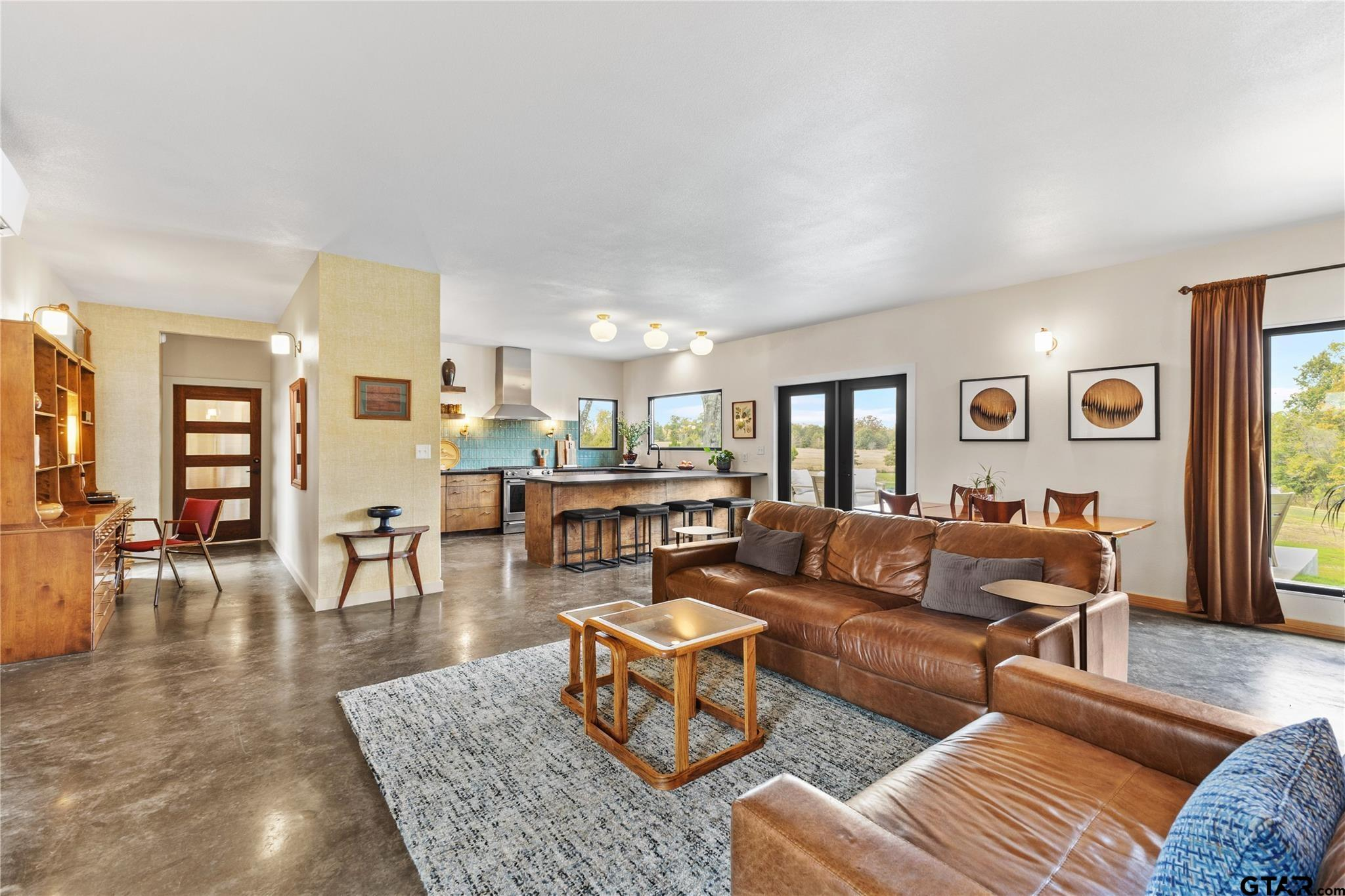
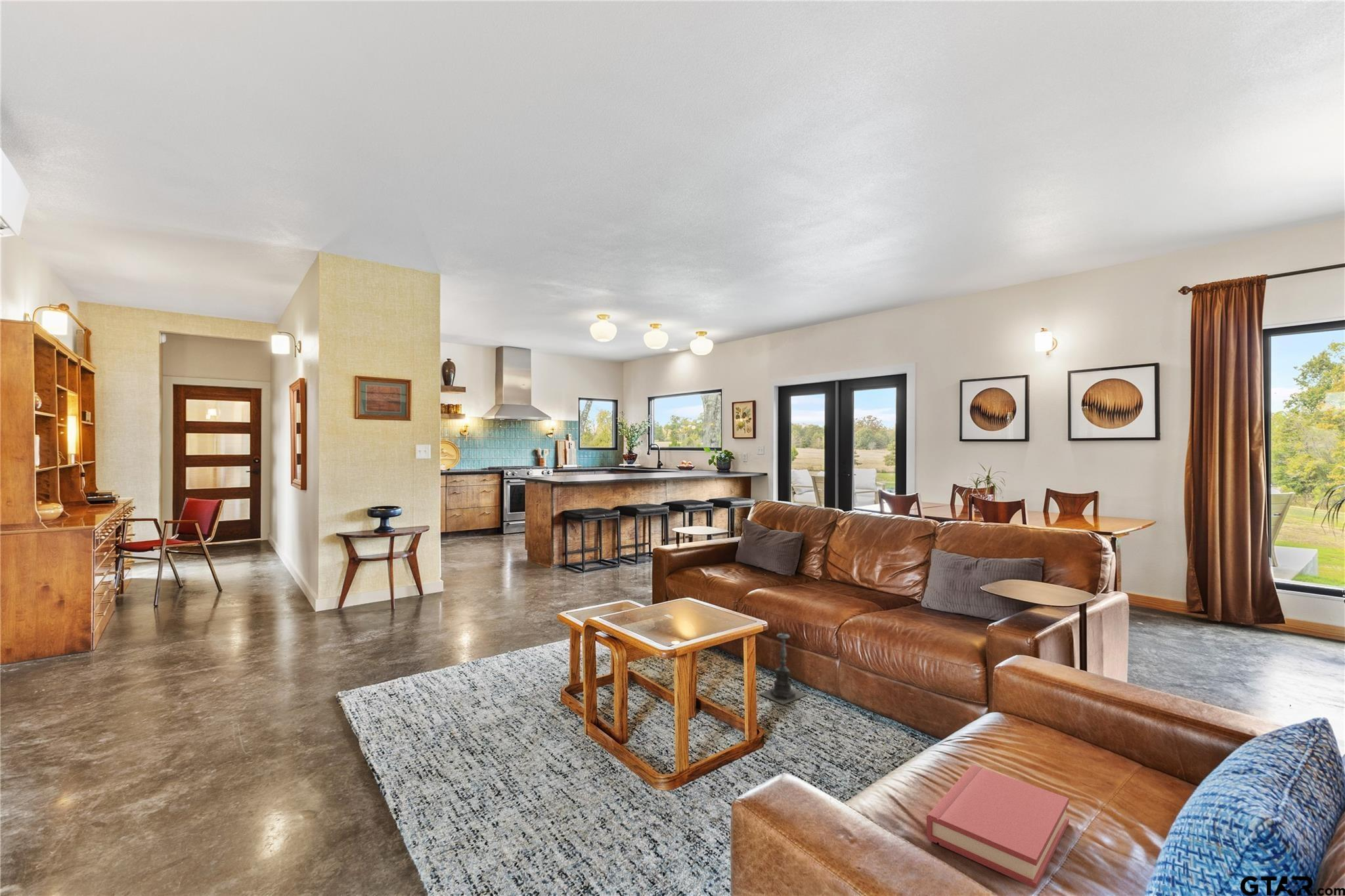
+ candle holder (782, 660)
+ hardback book (999, 818)
